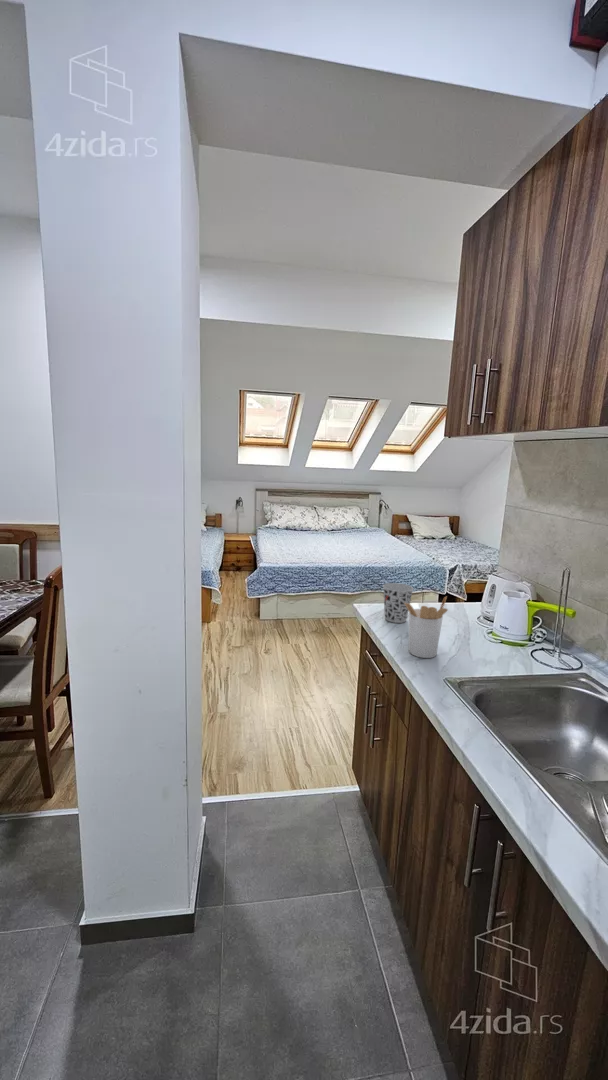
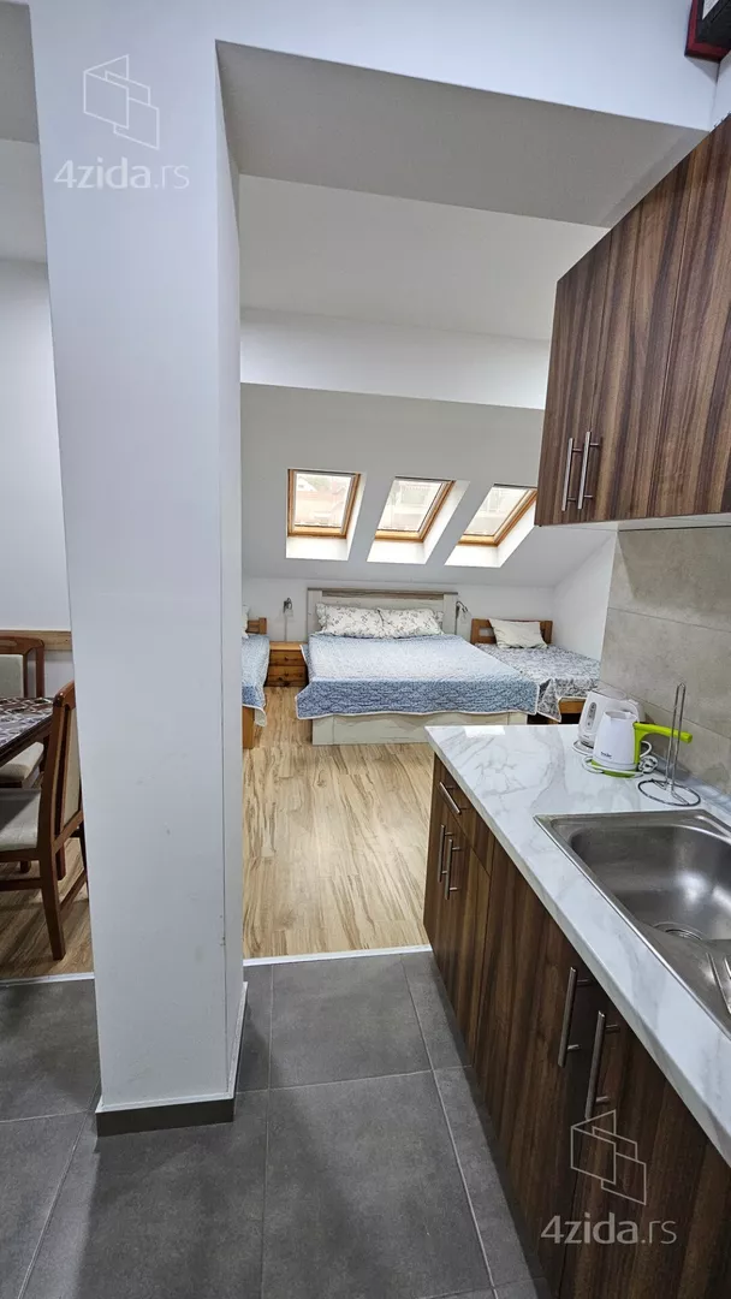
- cup (396, 603)
- utensil holder (427, 626)
